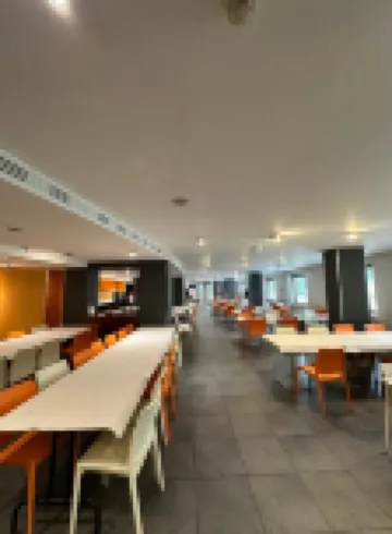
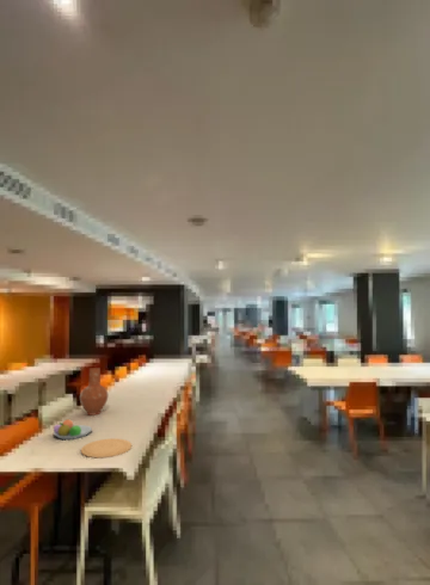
+ fruit bowl (72, 427)
+ plate (106, 447)
+ vase (93, 390)
